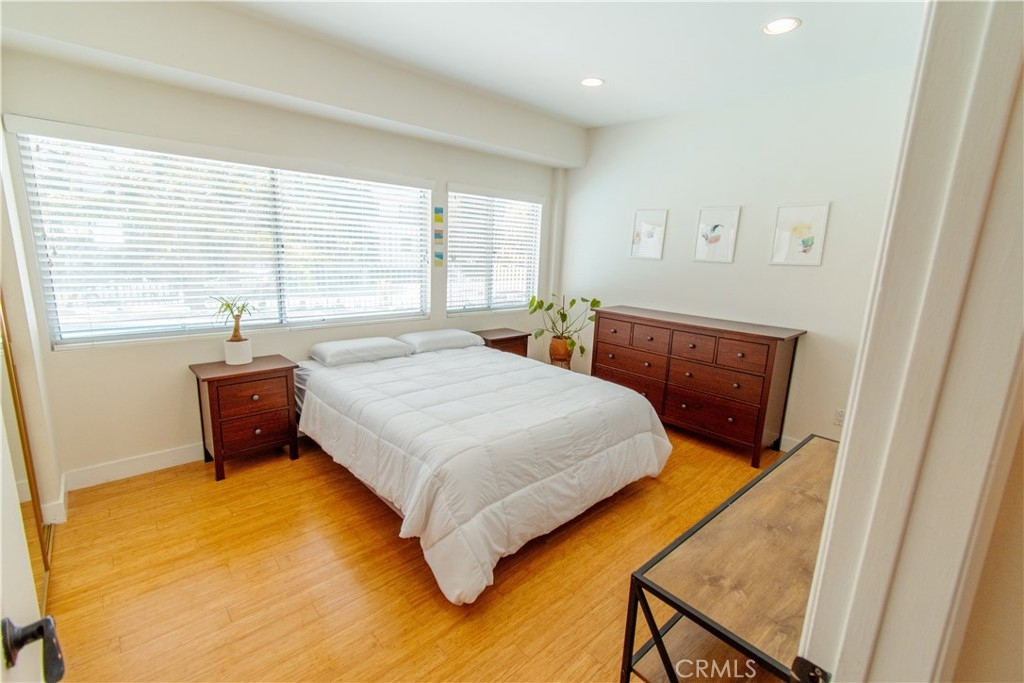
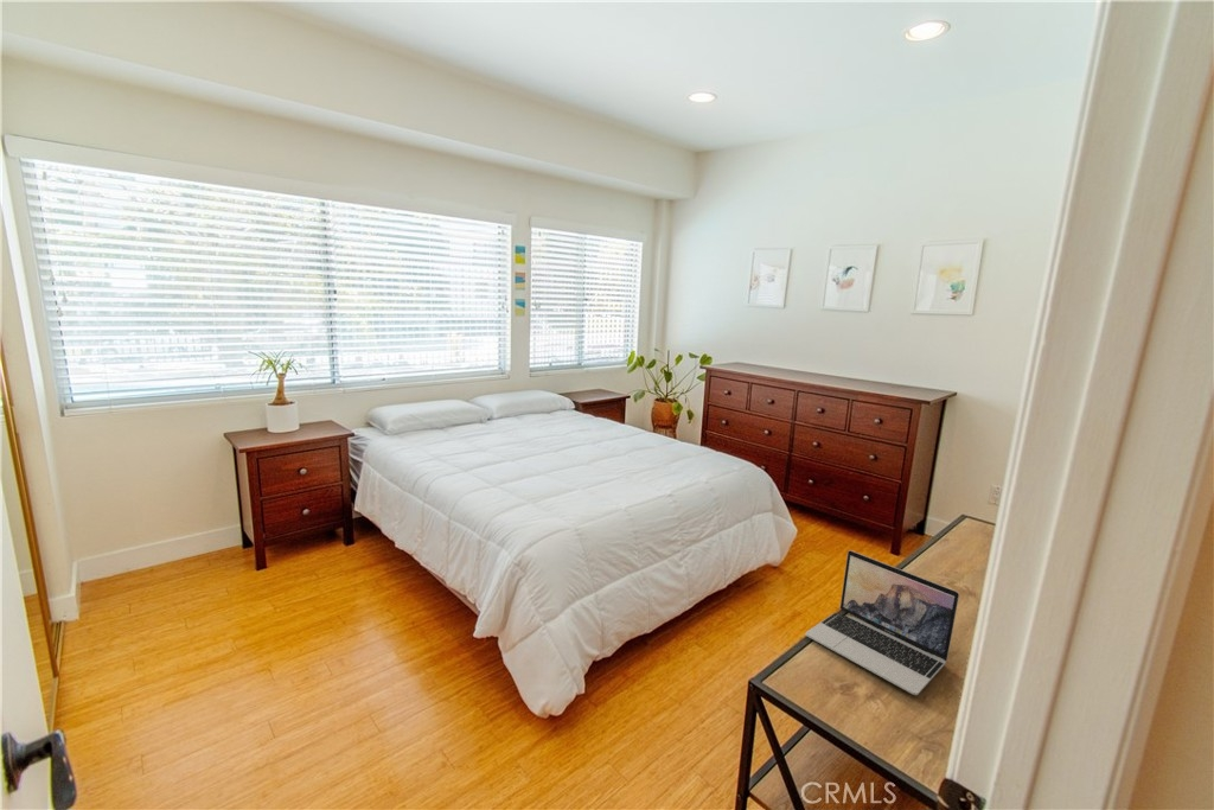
+ laptop (878, 614)
